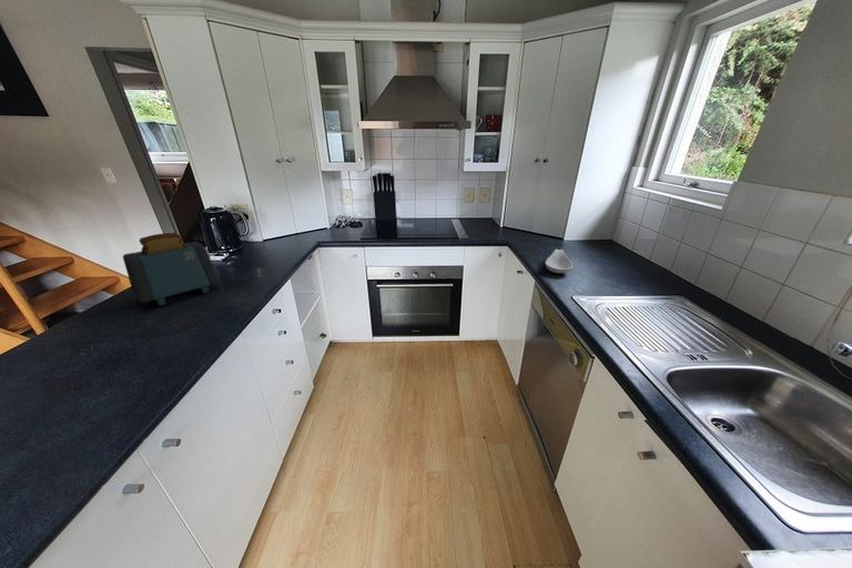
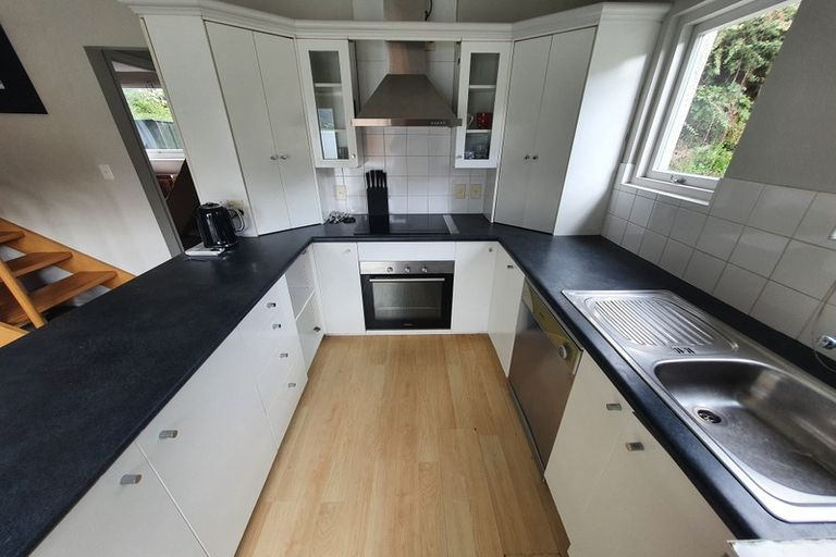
- toaster (171, 265)
- spoon rest (557, 260)
